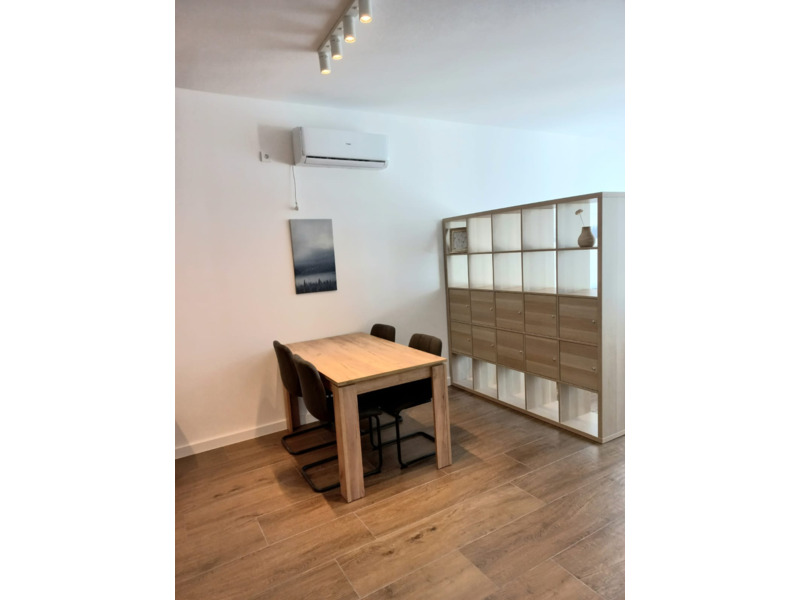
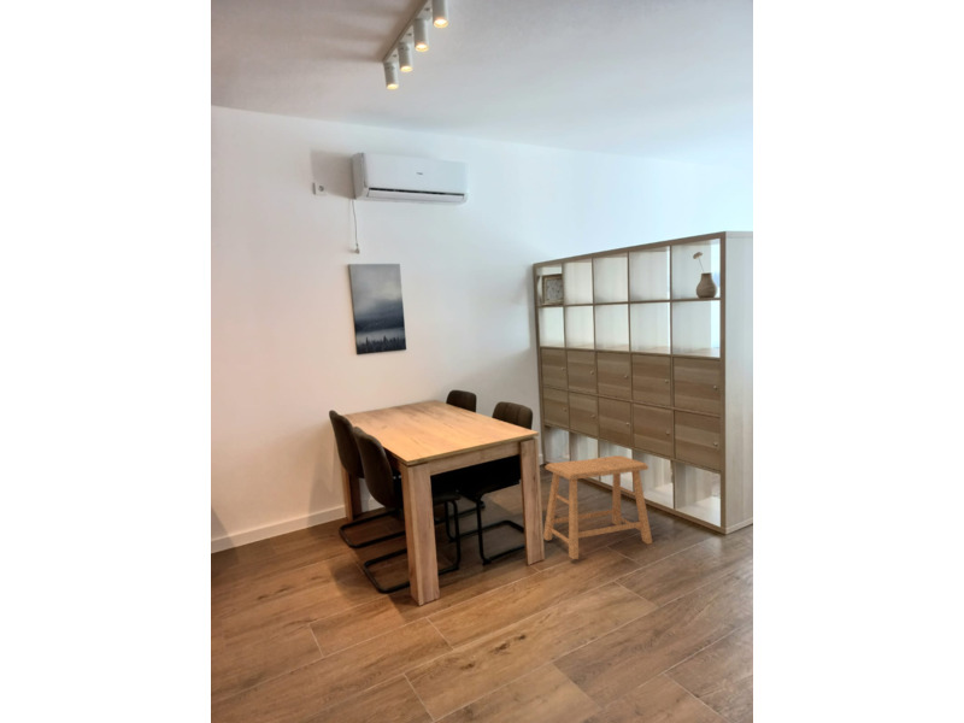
+ stool (600, 511)
